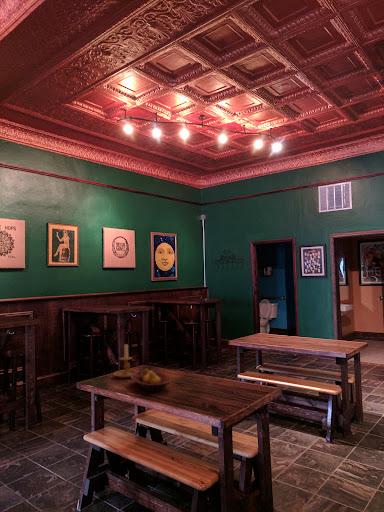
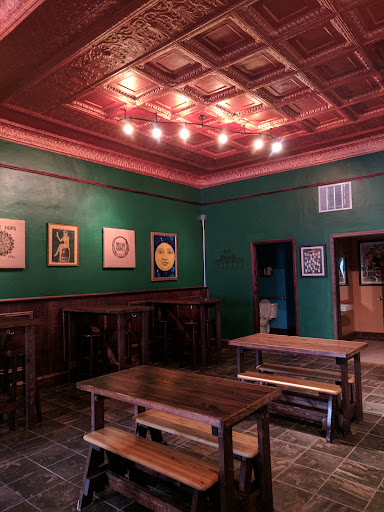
- candle holder (126, 359)
- fruit bowl (150, 378)
